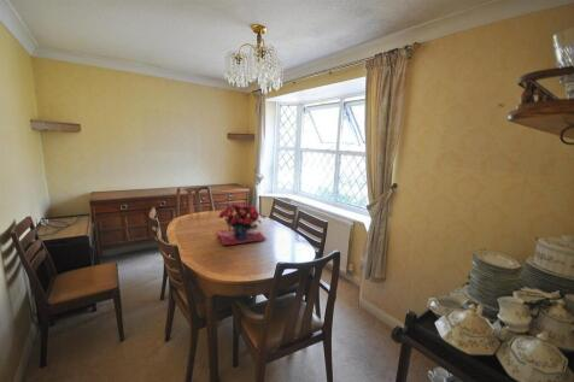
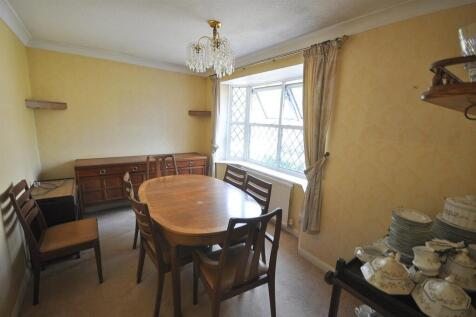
- flower arrangement (240, 219)
